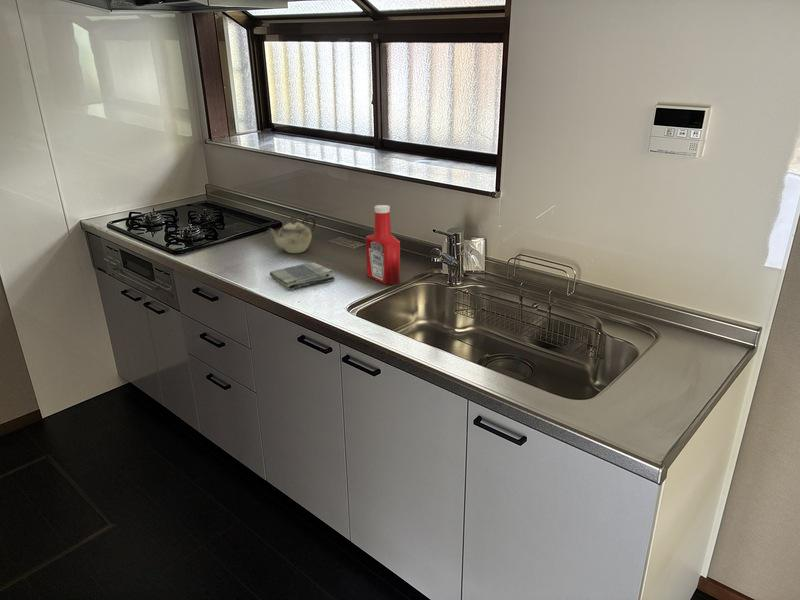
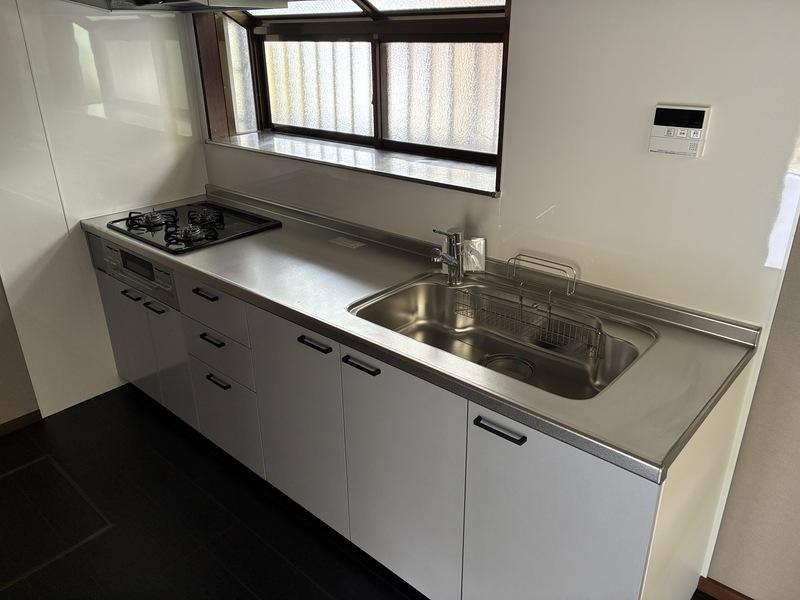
- teapot (292, 234)
- soap bottle (382, 243)
- dish towel (302, 274)
